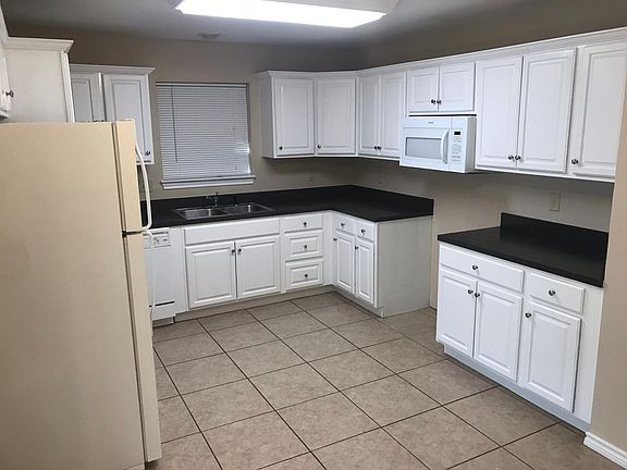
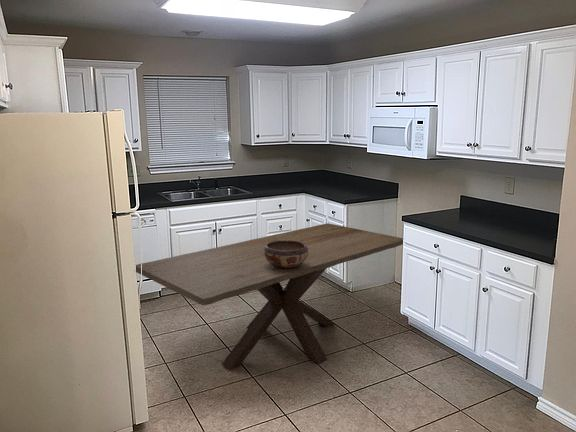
+ dining table (282, 297)
+ decorative bowl (286, 255)
